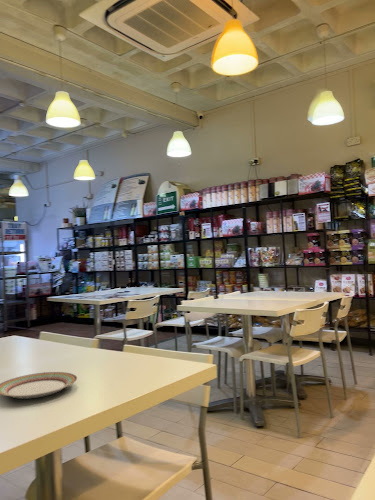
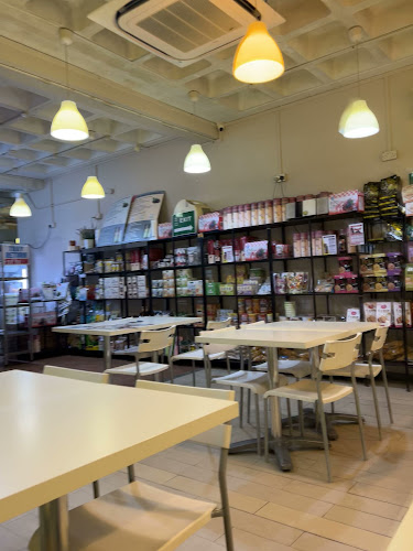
- plate (37, 386)
